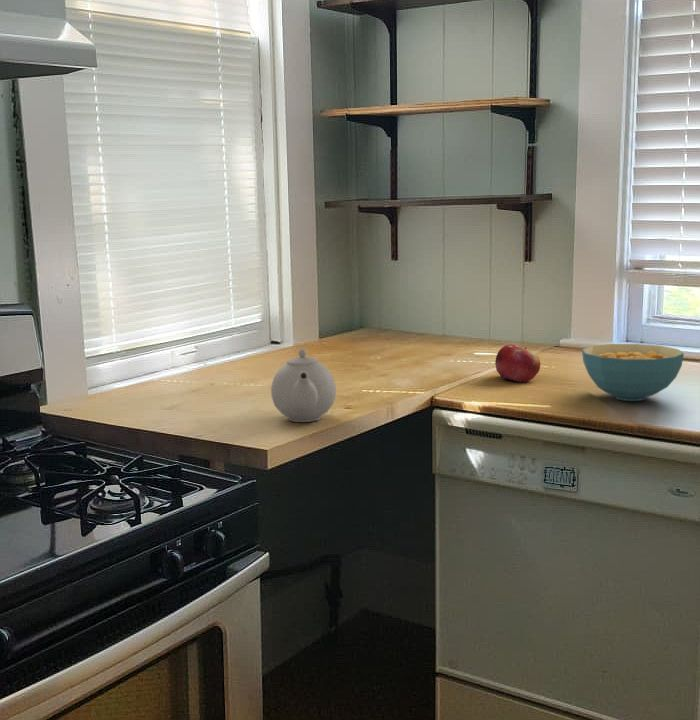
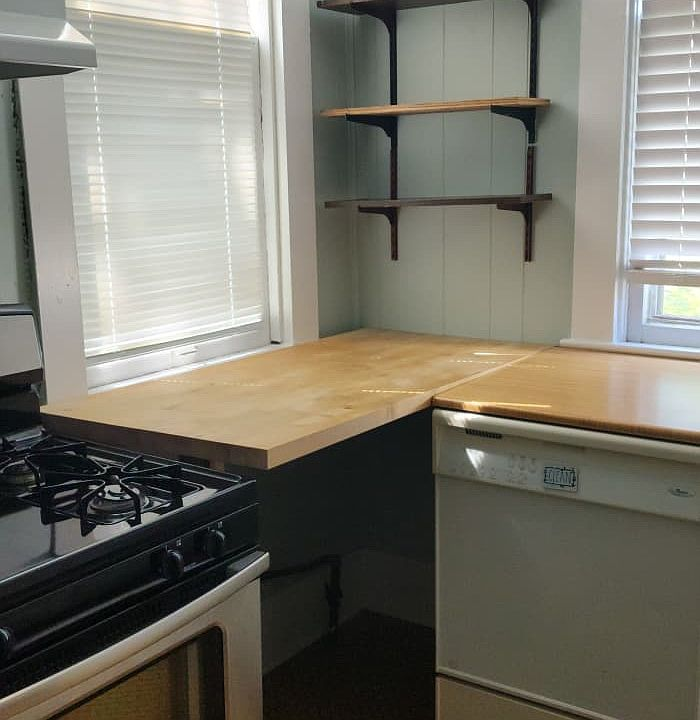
- cereal bowl (631, 374)
- fruit (516, 361)
- teapot (303, 383)
